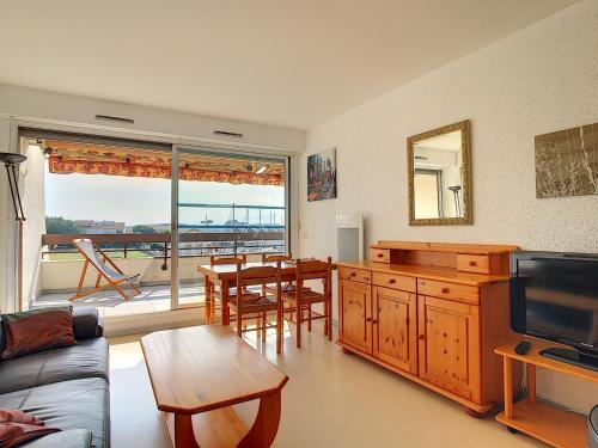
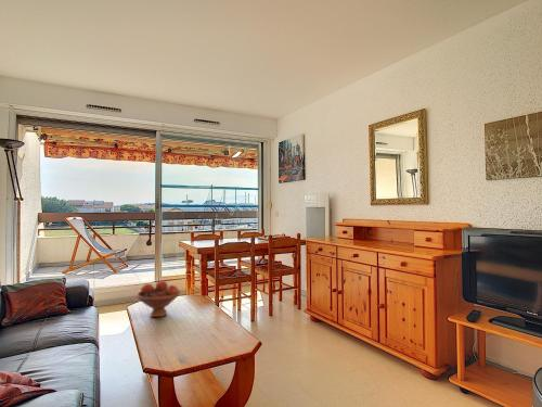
+ fruit bowl (158, 298)
